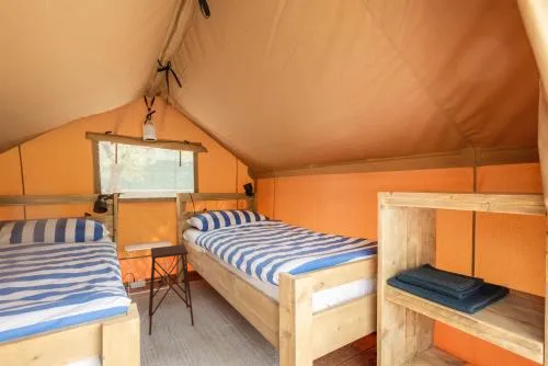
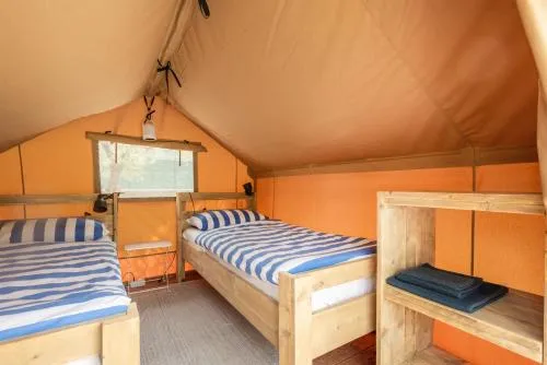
- side table (169, 285)
